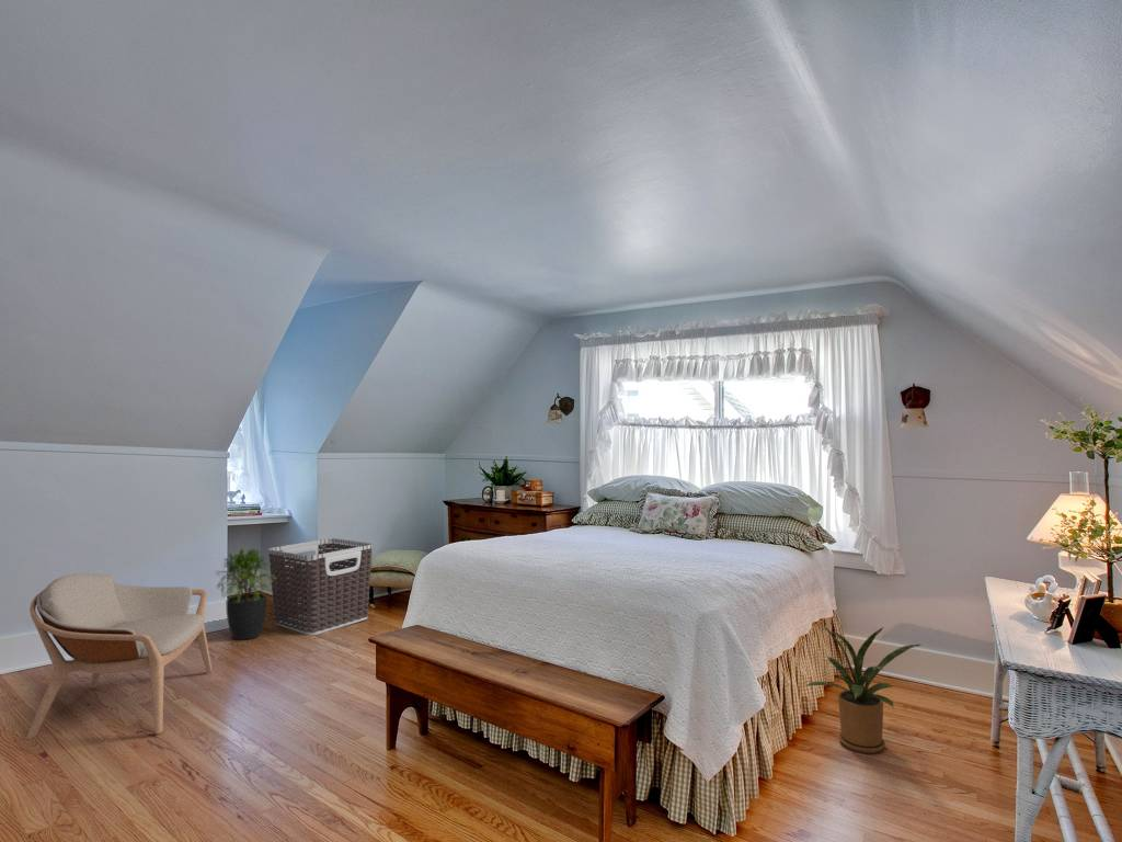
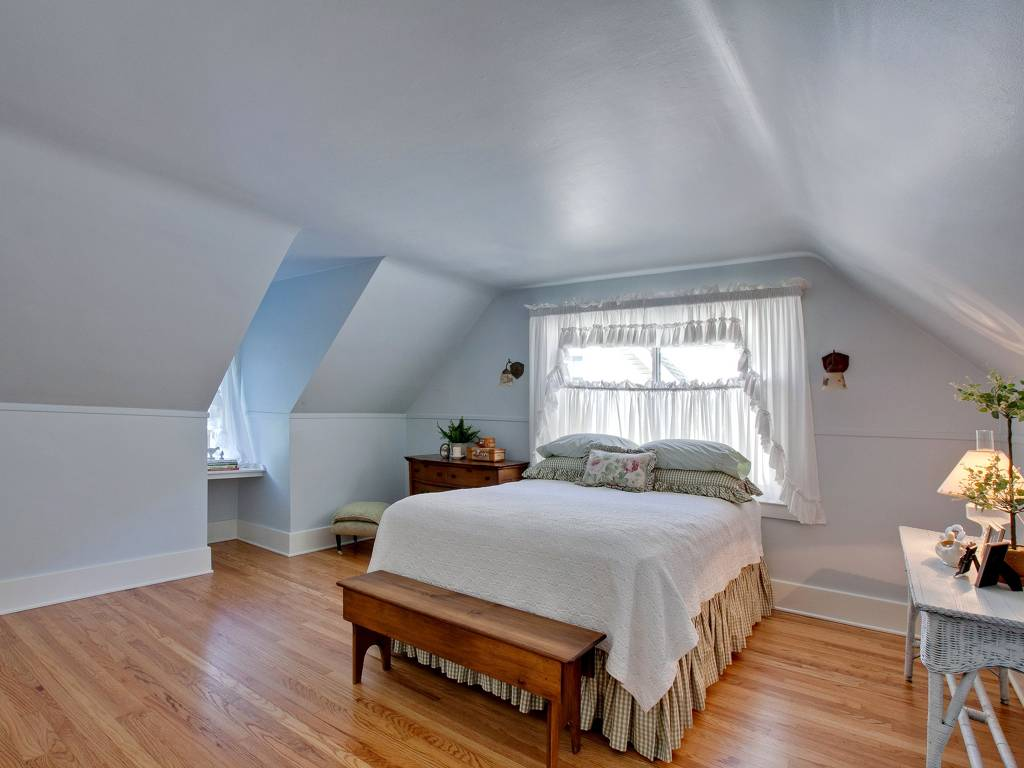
- potted plant (242, 591)
- clothes hamper (321, 583)
- house plant (861, 687)
- armchair (121, 638)
